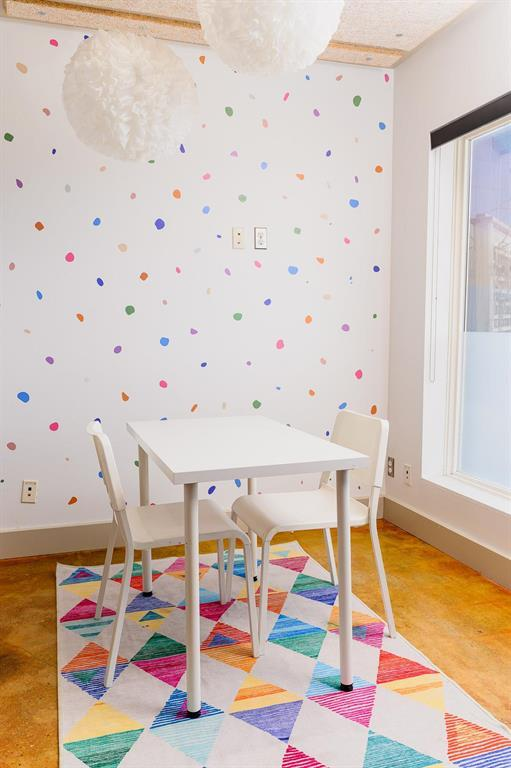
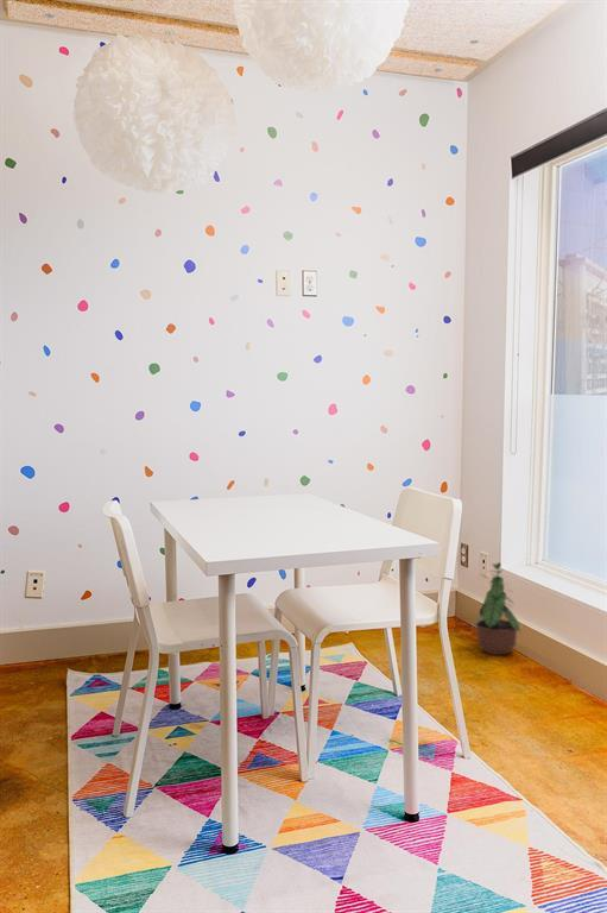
+ potted plant (495, 606)
